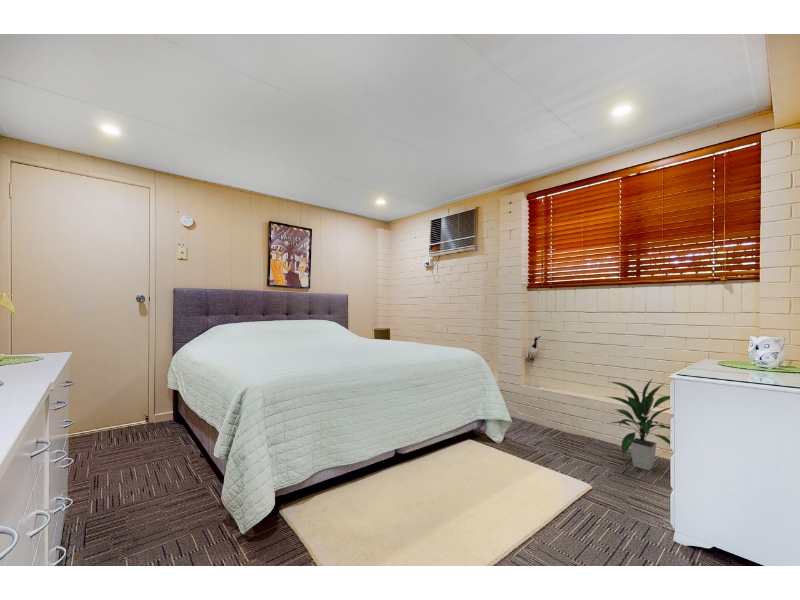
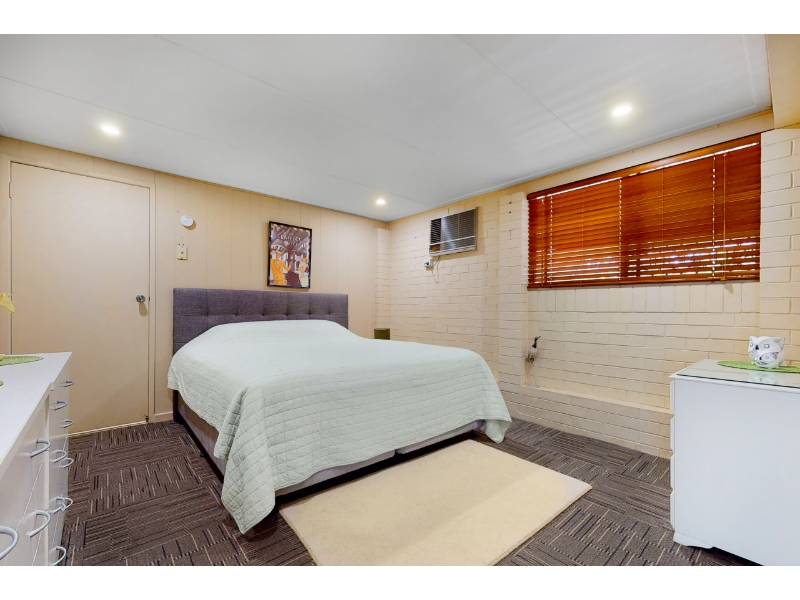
- indoor plant (640, 421)
